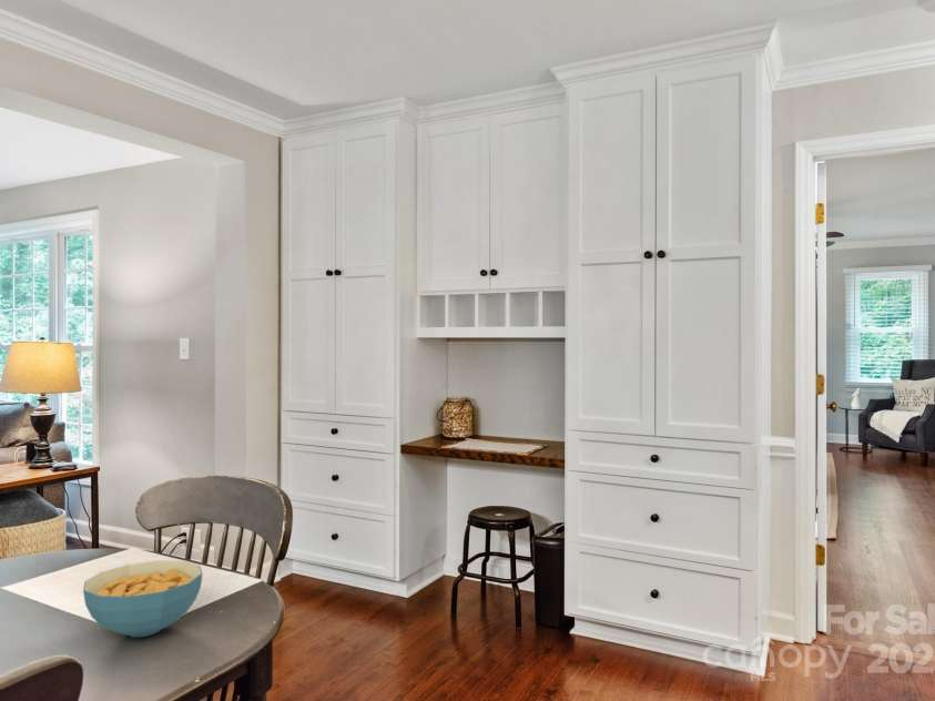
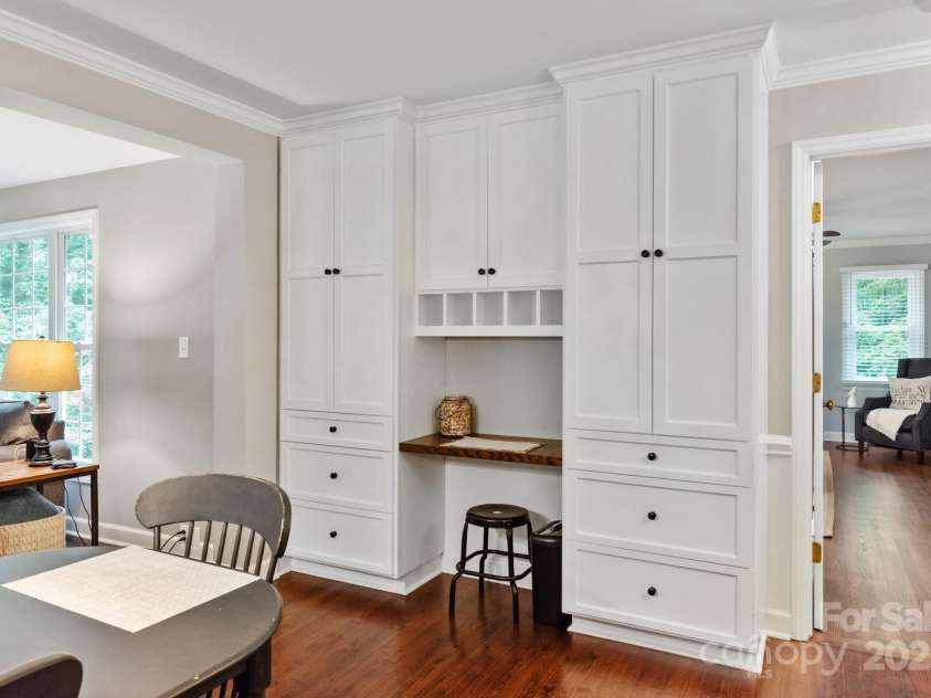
- cereal bowl (144, 603)
